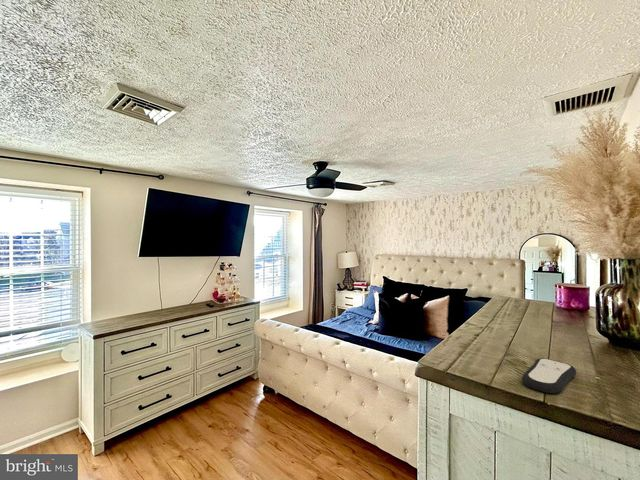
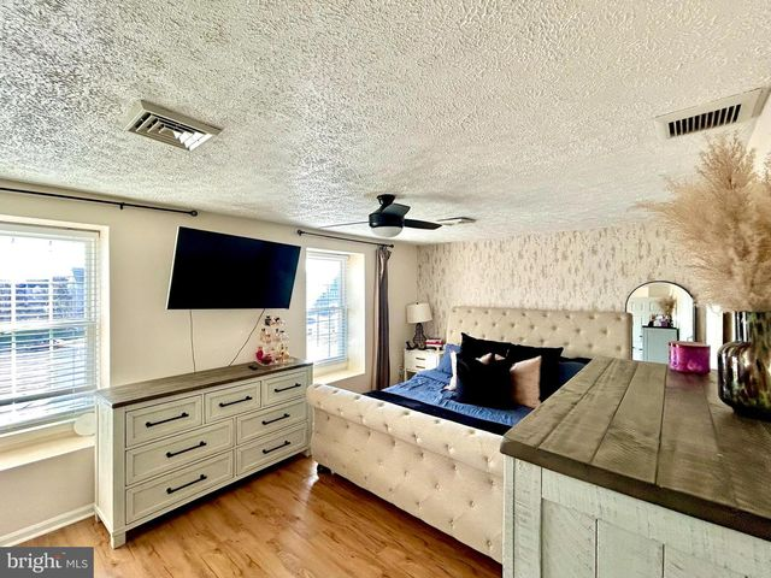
- remote control (548, 374)
